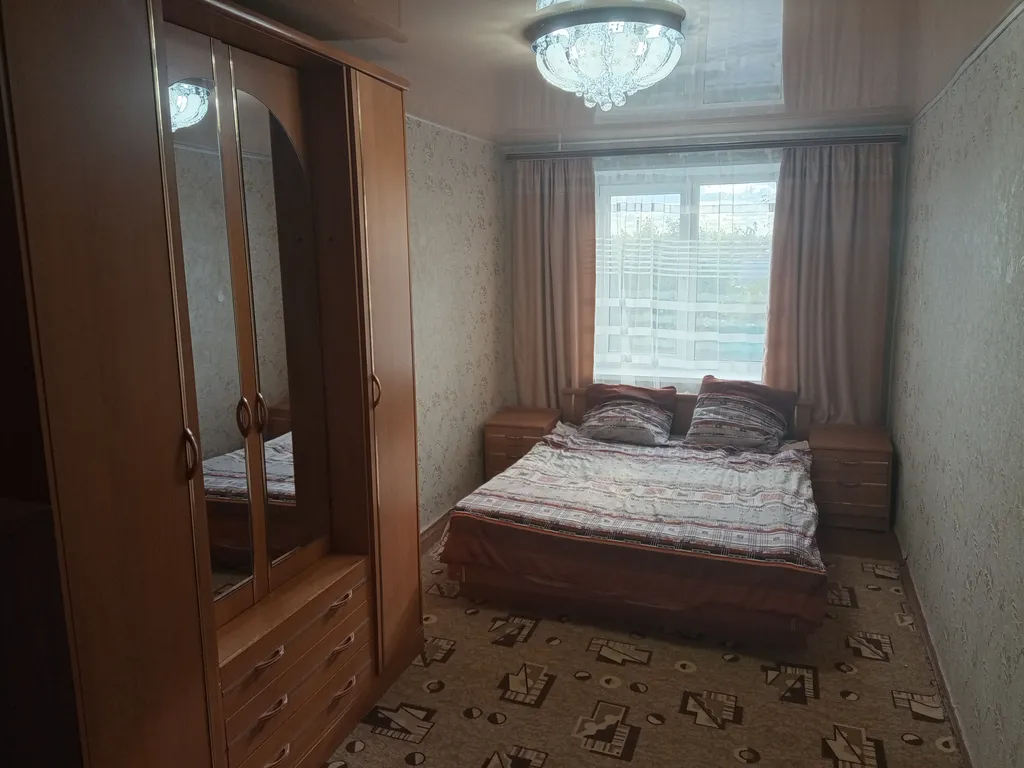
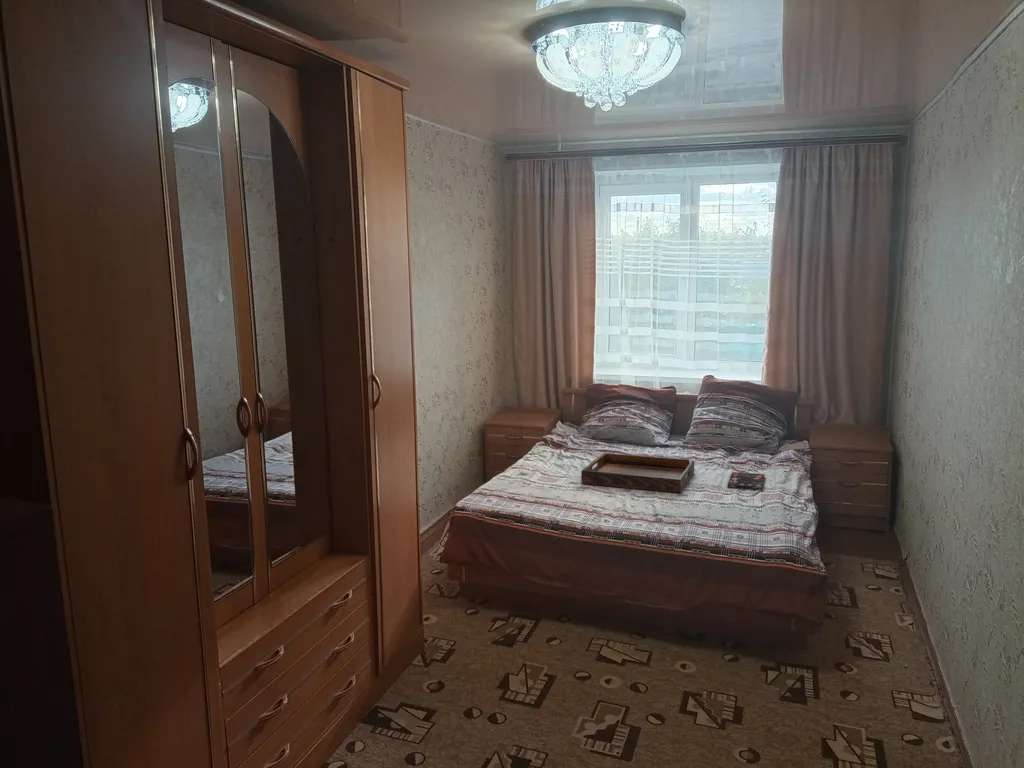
+ serving tray (639, 471)
+ book (746, 480)
